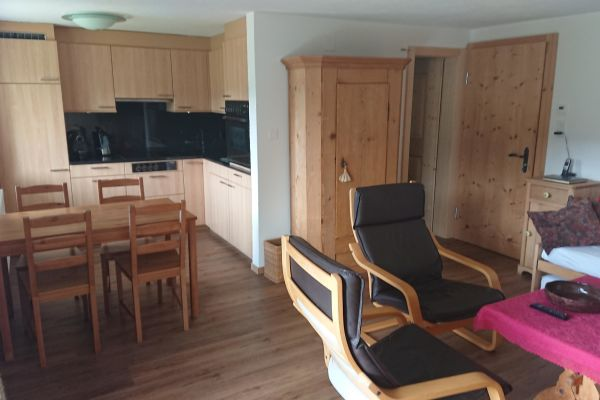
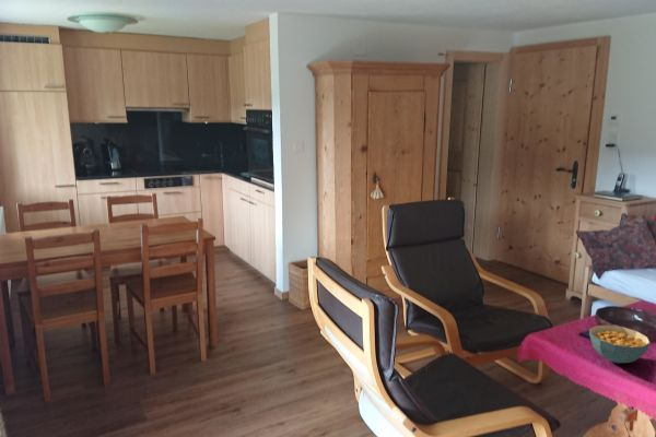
+ cereal bowl (617, 347)
